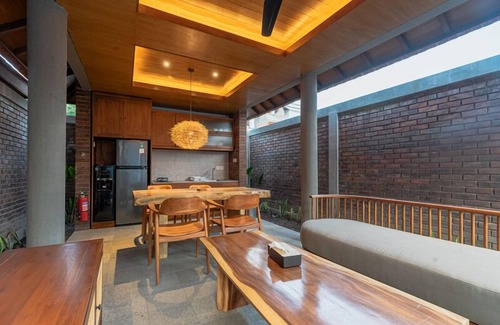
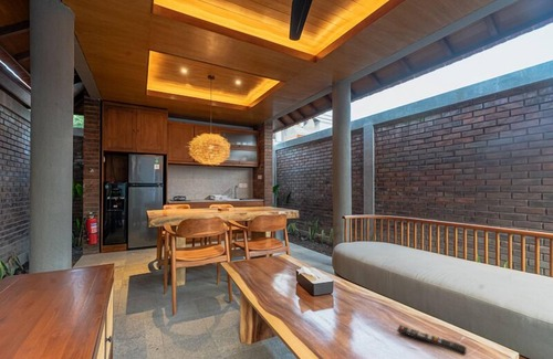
+ remote control (429, 338)
